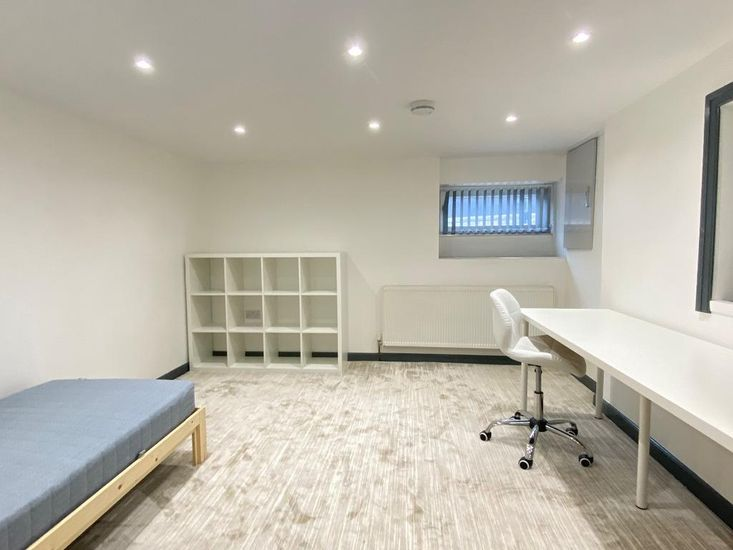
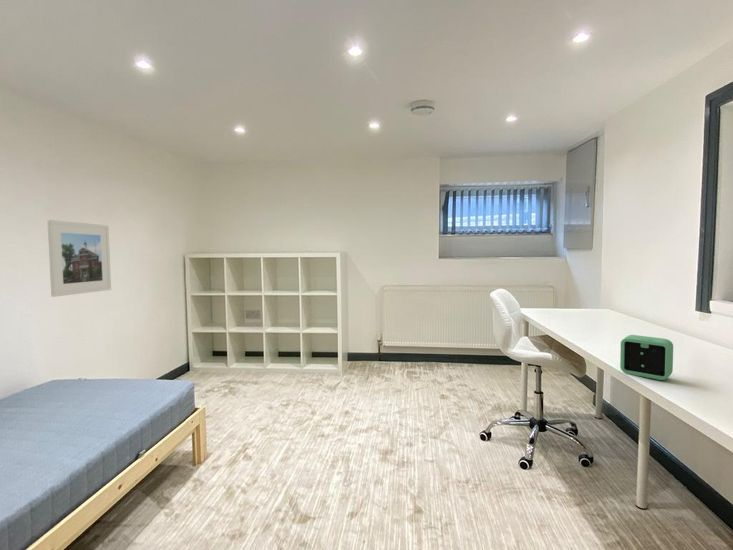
+ alarm clock (646, 356)
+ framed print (82, 258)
